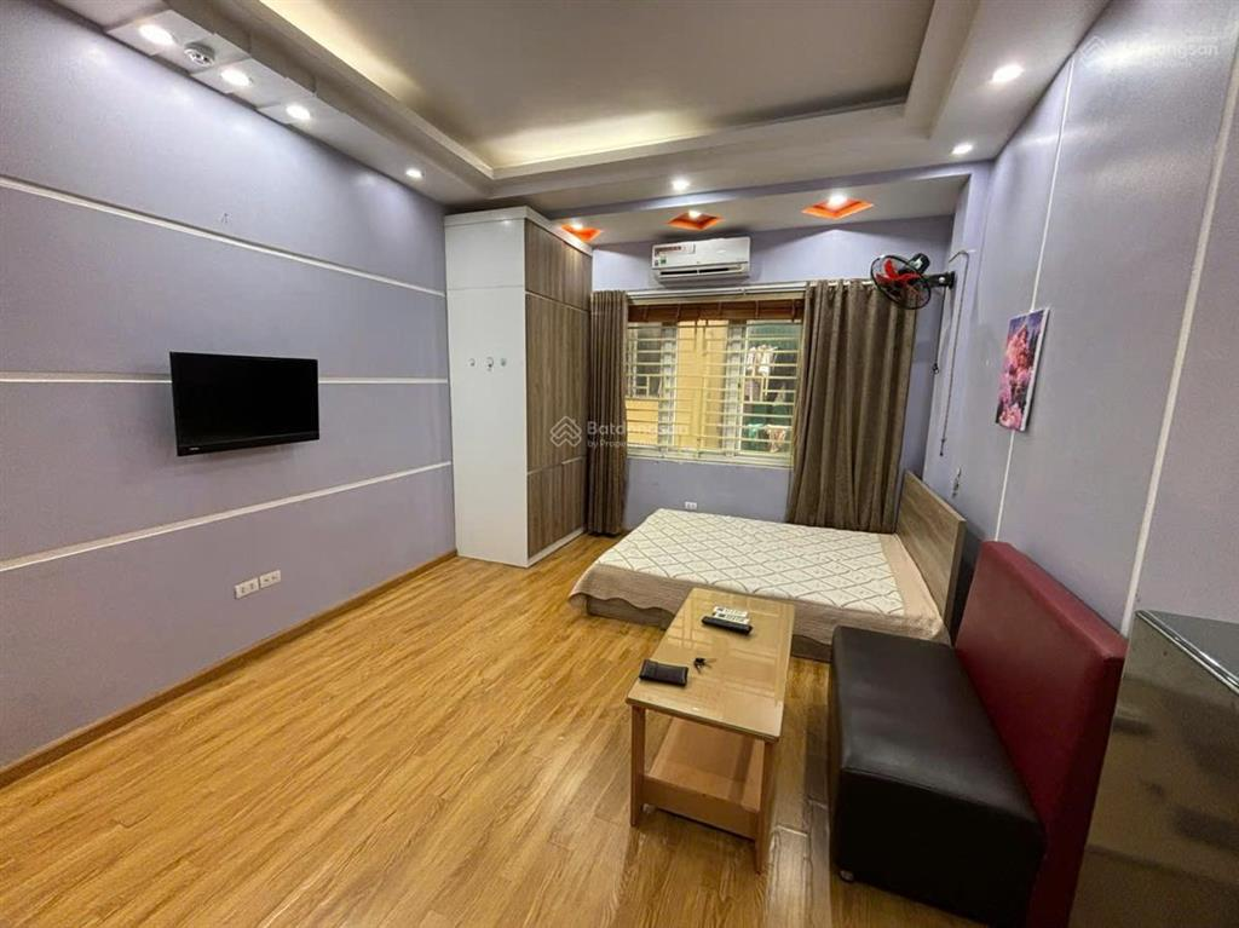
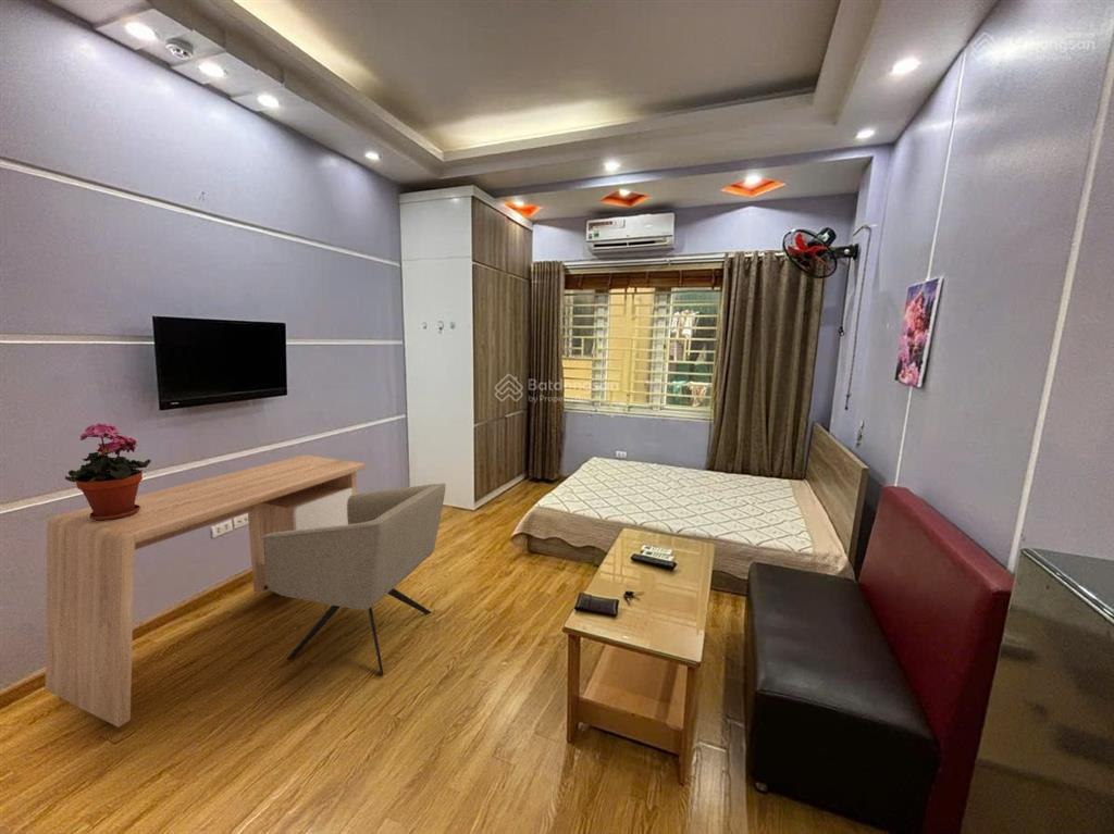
+ potted plant (110, 469)
+ chair (363, 565)
+ desk (250, 550)
